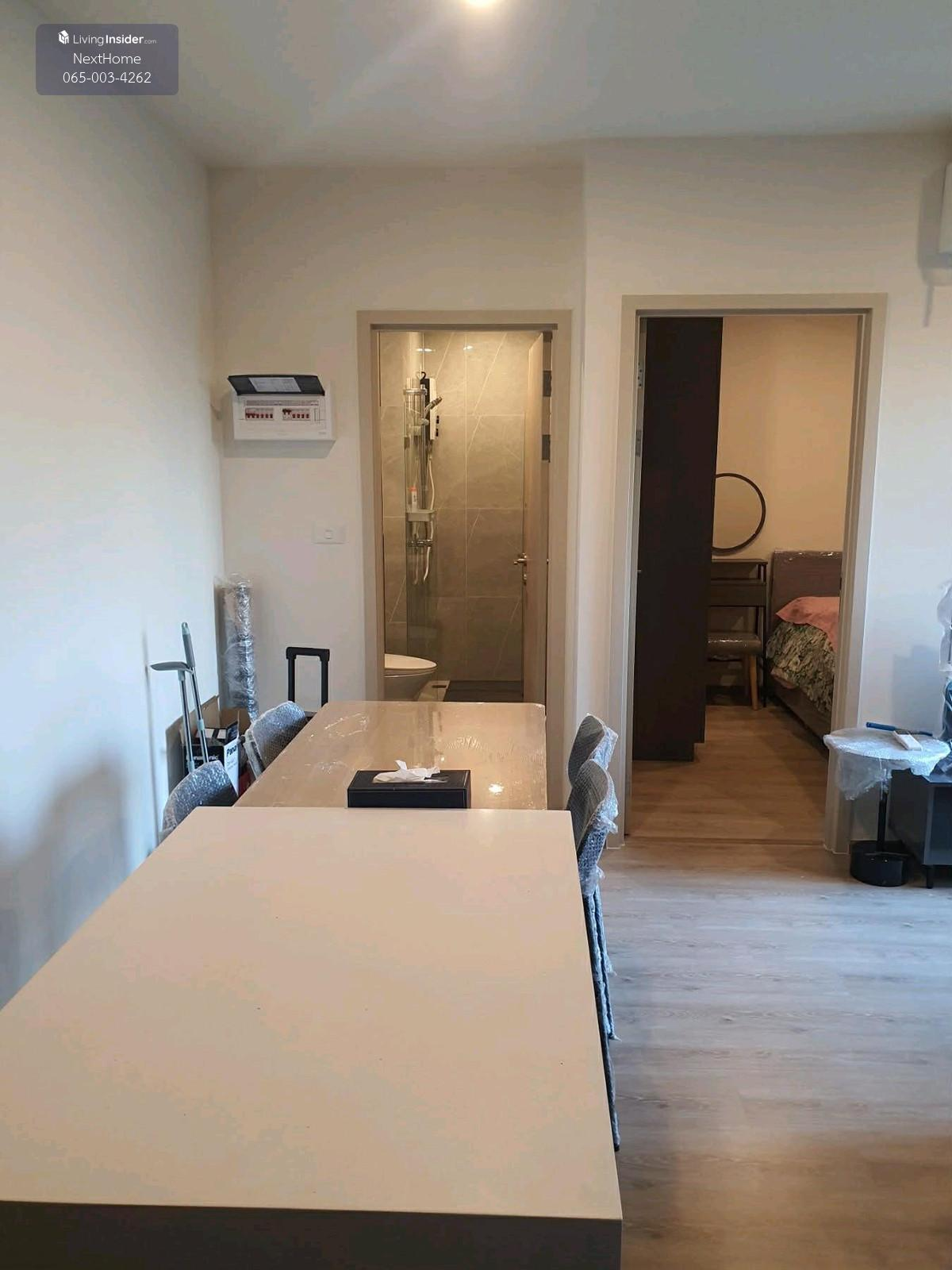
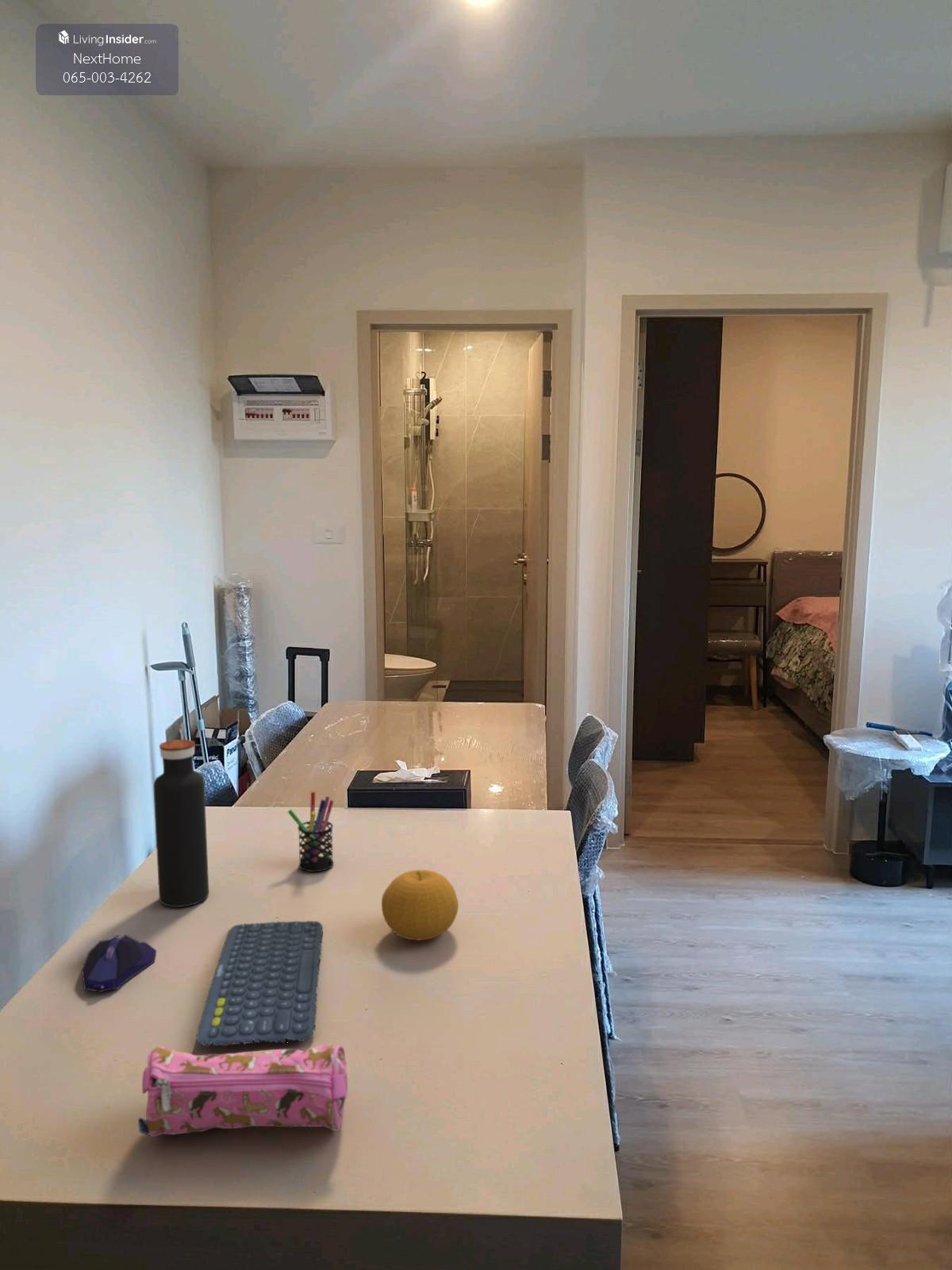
+ pen holder (311, 830)
+ pencil case (248, 1088)
+ computer mouse (117, 953)
+ keyboard (267, 972)
+ fruit (420, 902)
+ water bottle (180, 822)
